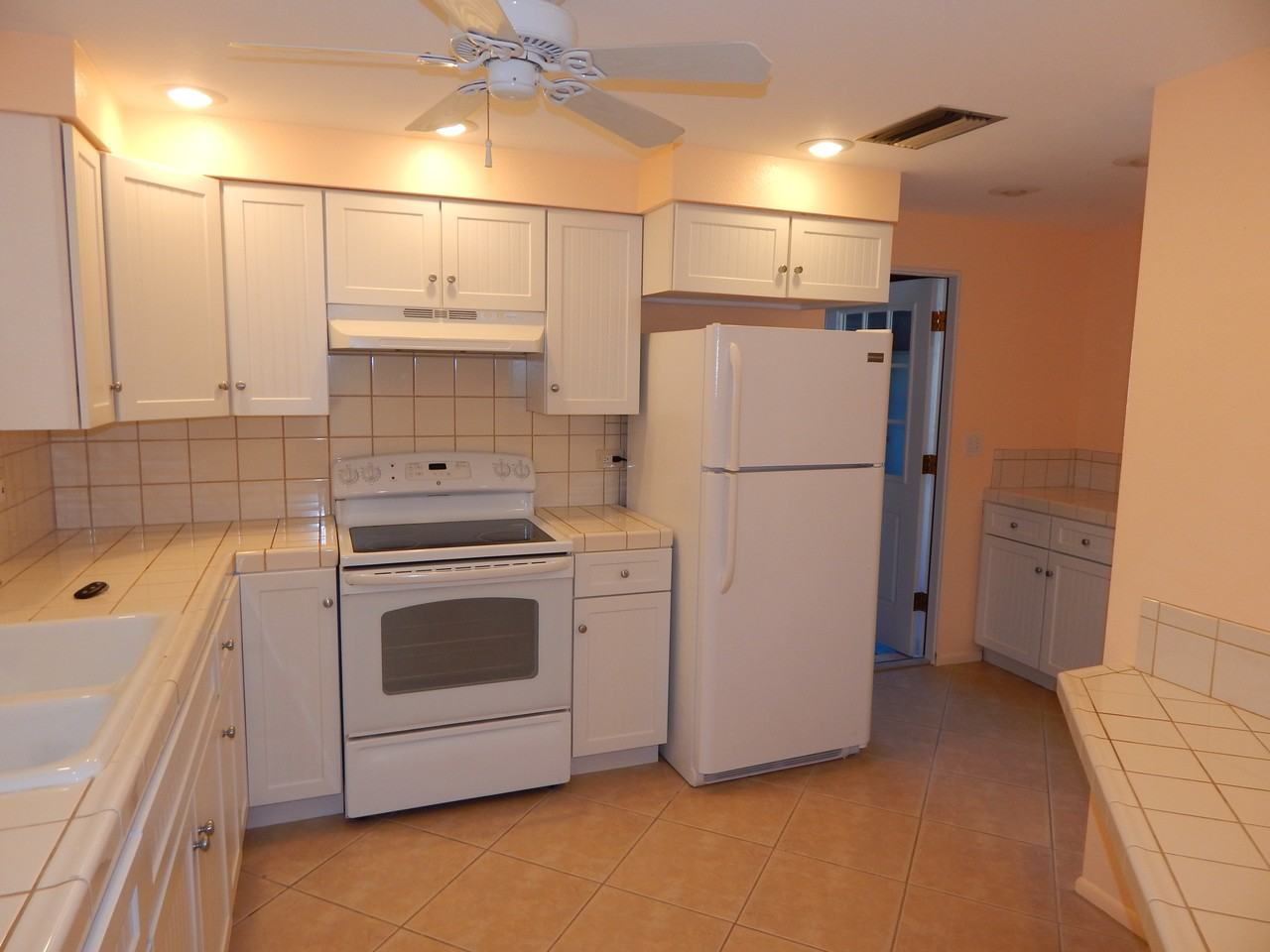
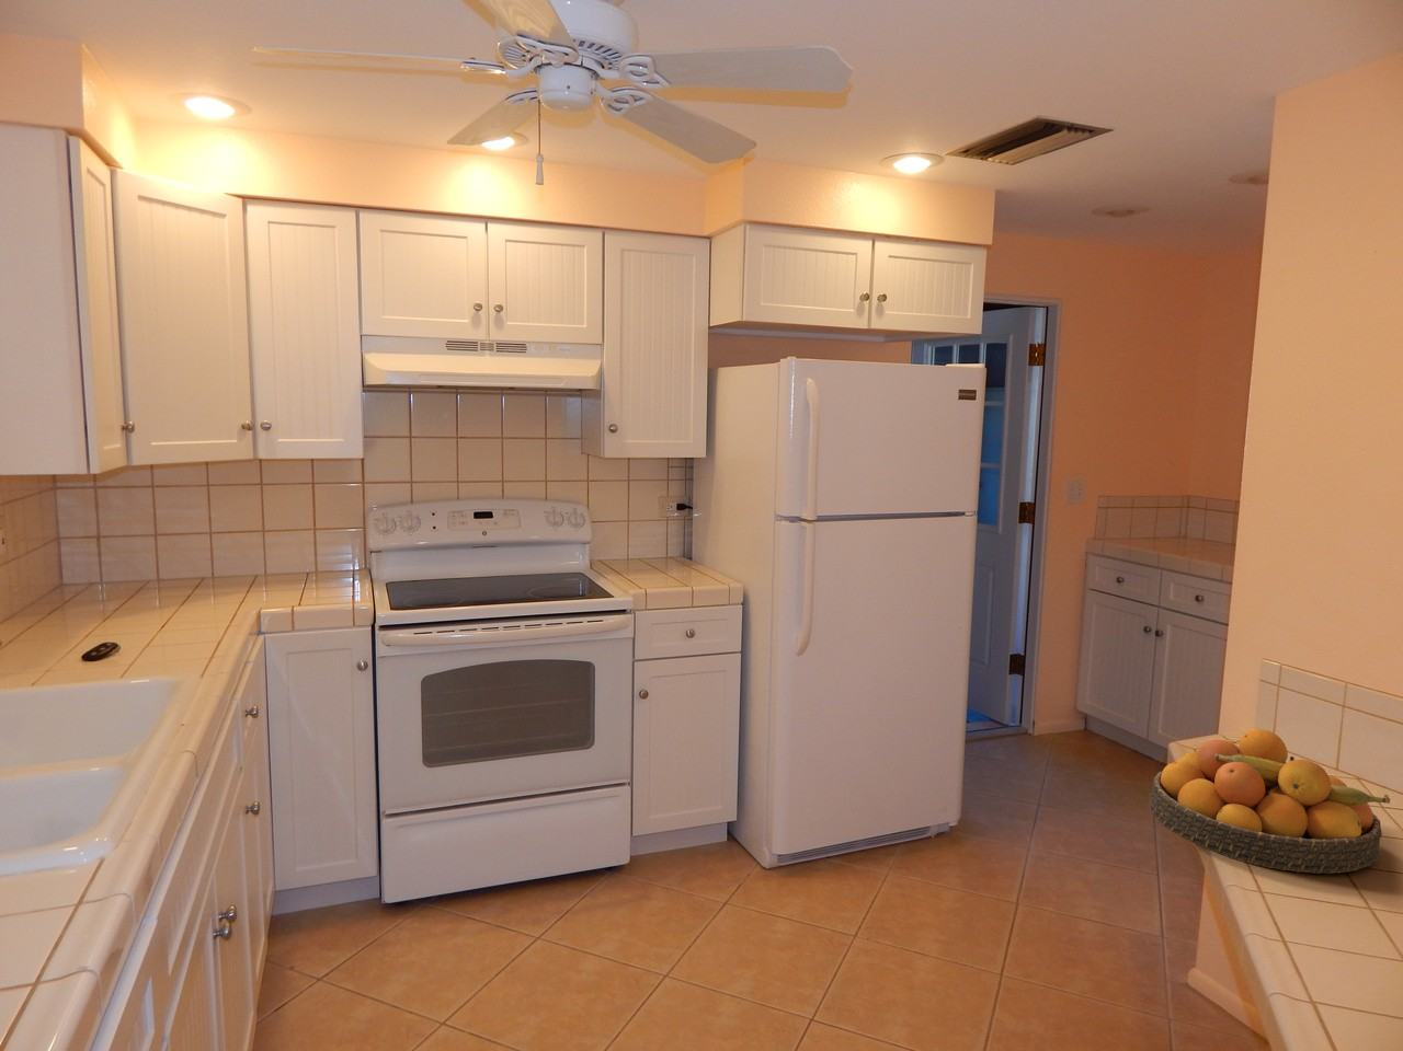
+ fruit bowl (1260, 786)
